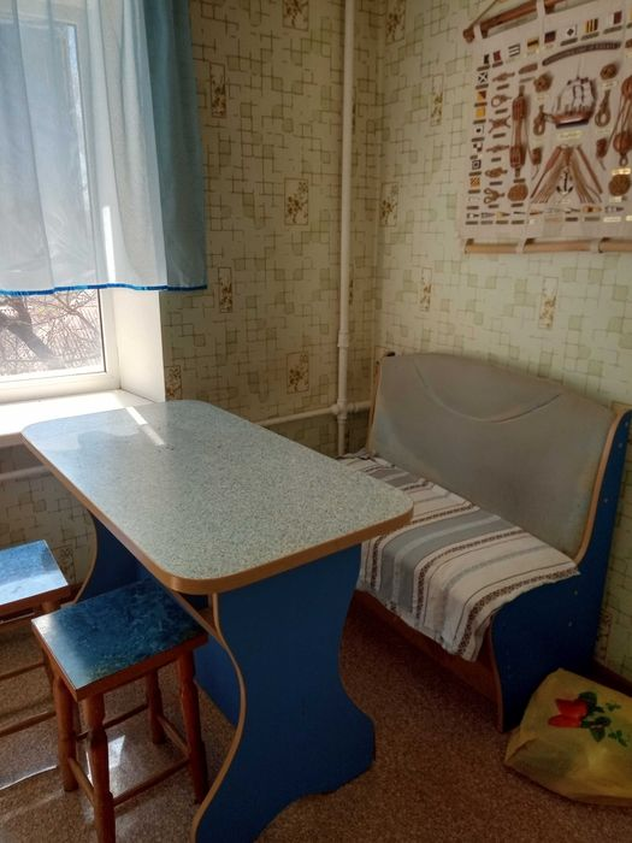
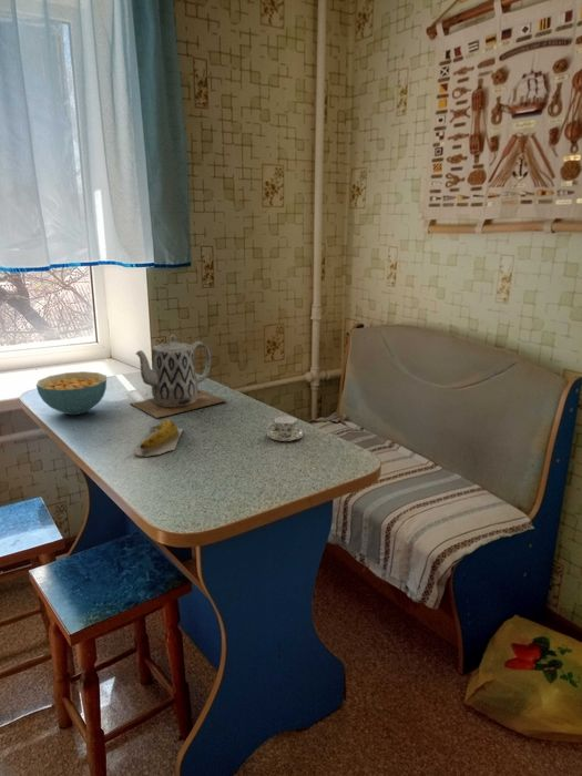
+ teapot (176, 369)
+ banana (157, 432)
+ teacup (285, 427)
+ cereal bowl (73, 396)
